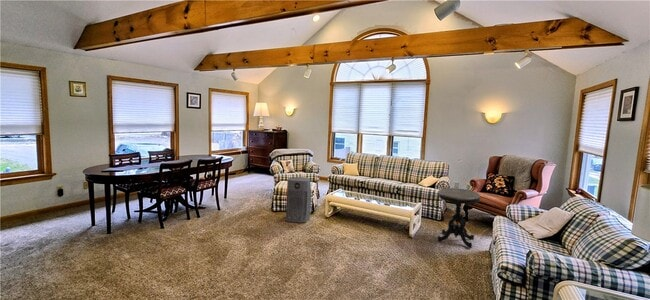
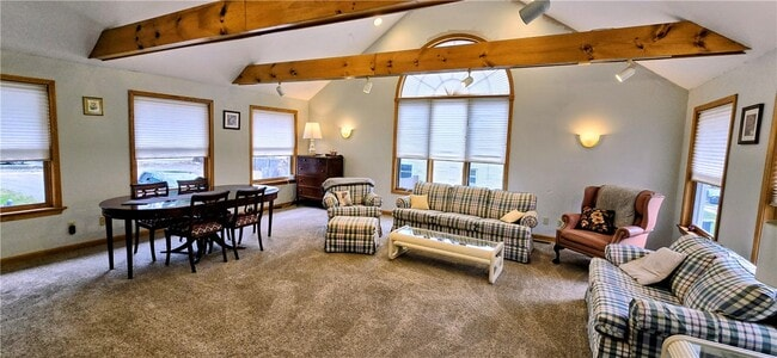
- air purifier (298, 198)
- side table (457, 216)
